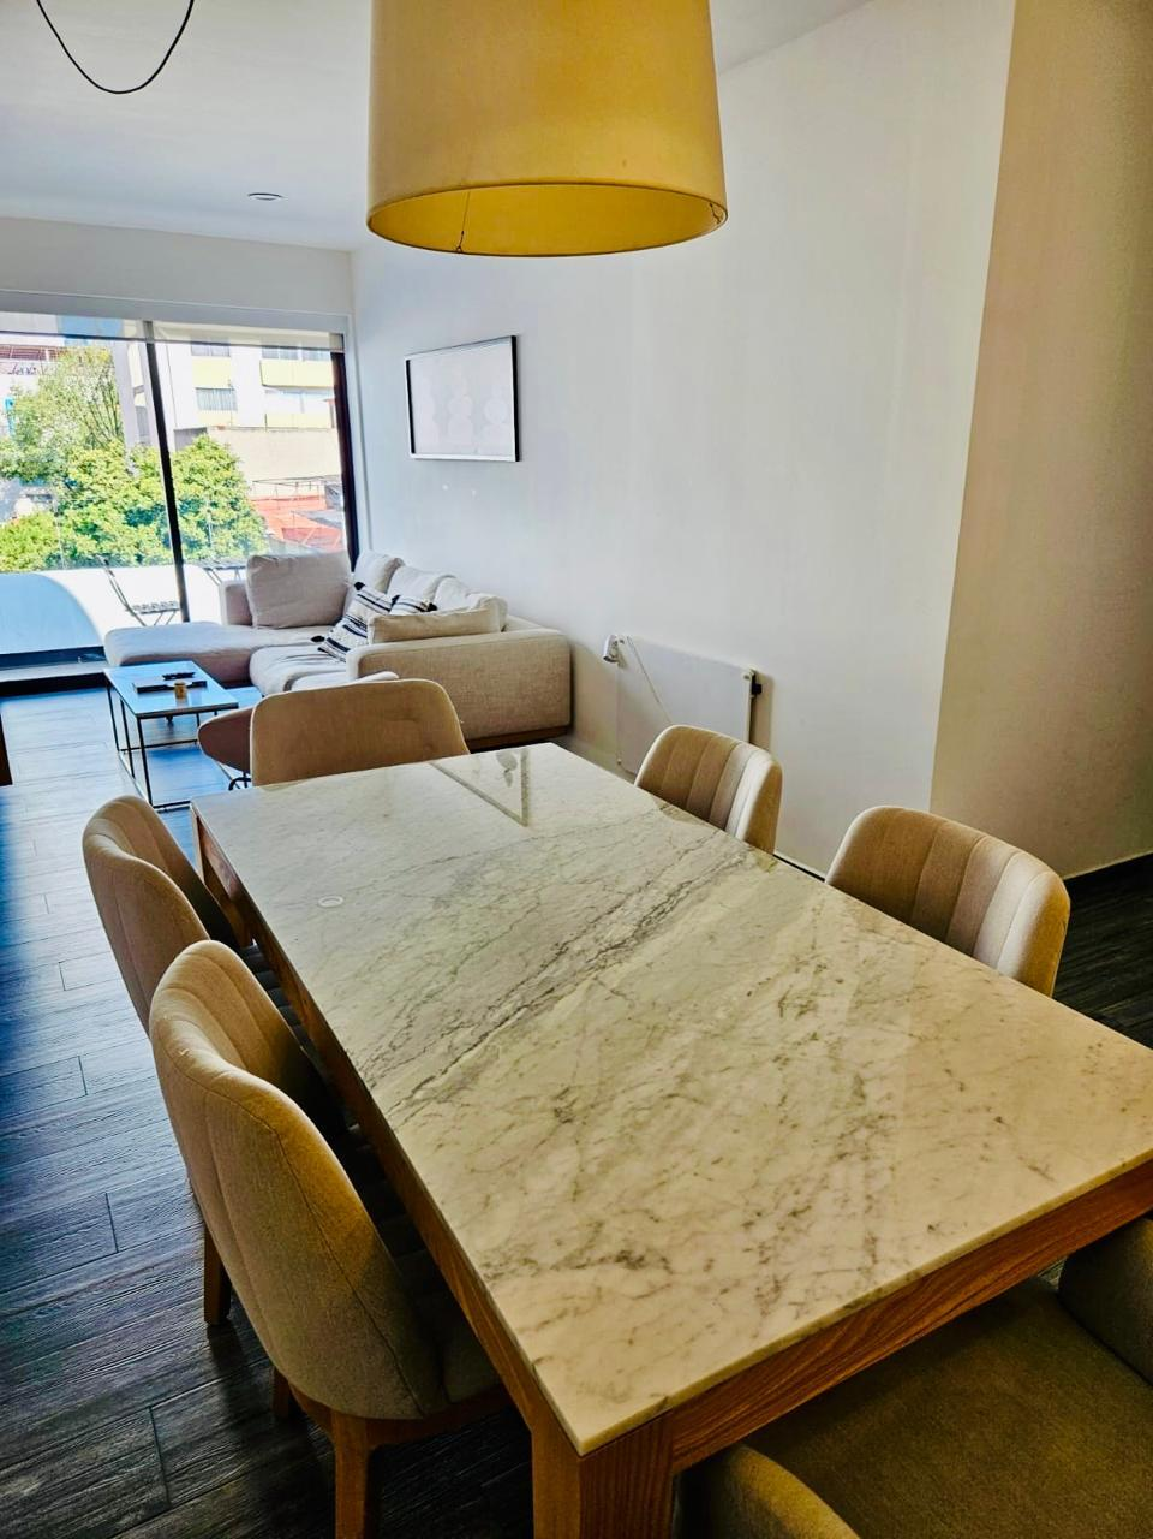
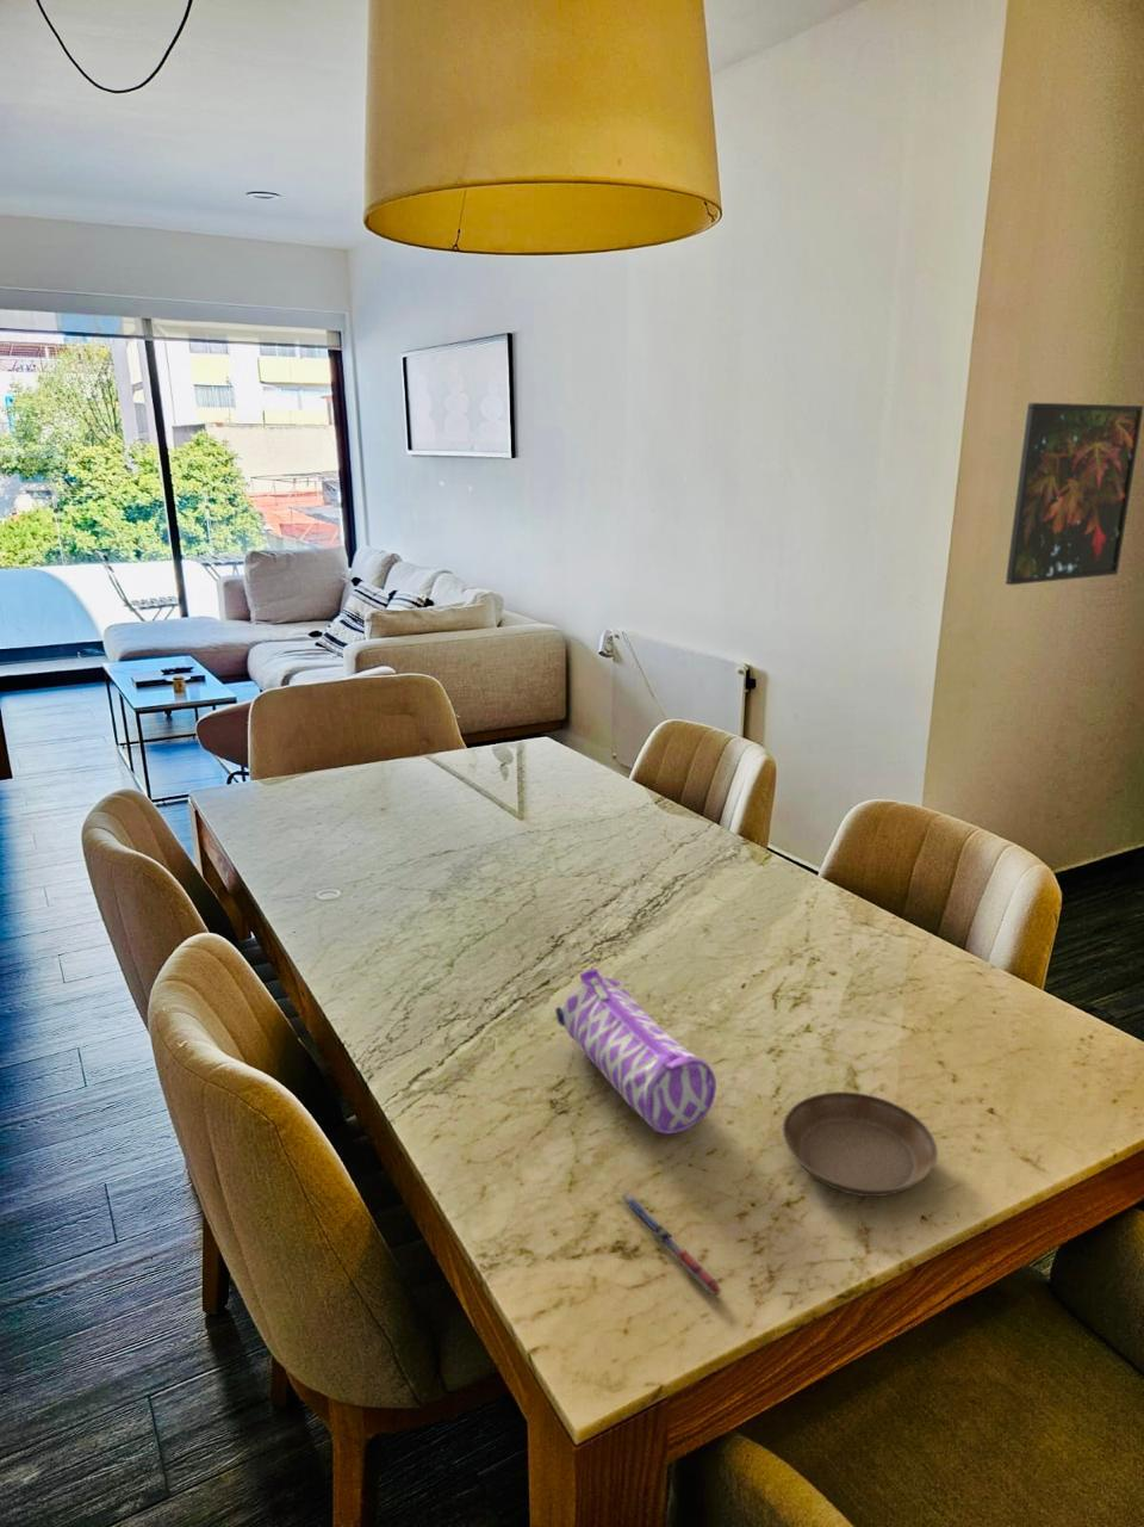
+ pen (667, 1238)
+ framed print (1074, 494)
+ saucer (857, 1147)
+ pencil case (636, 1045)
